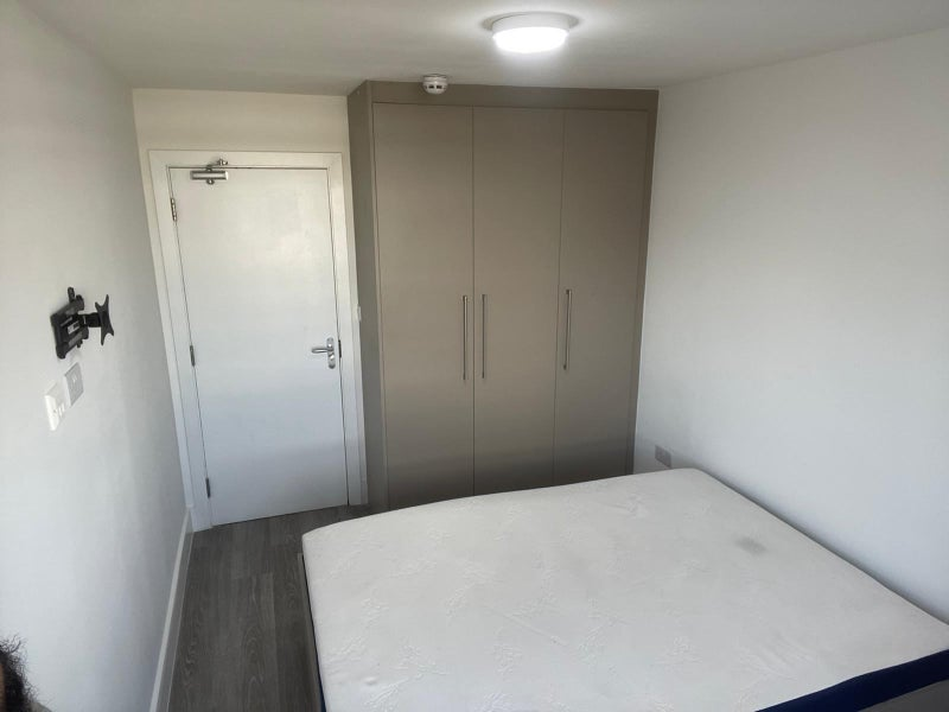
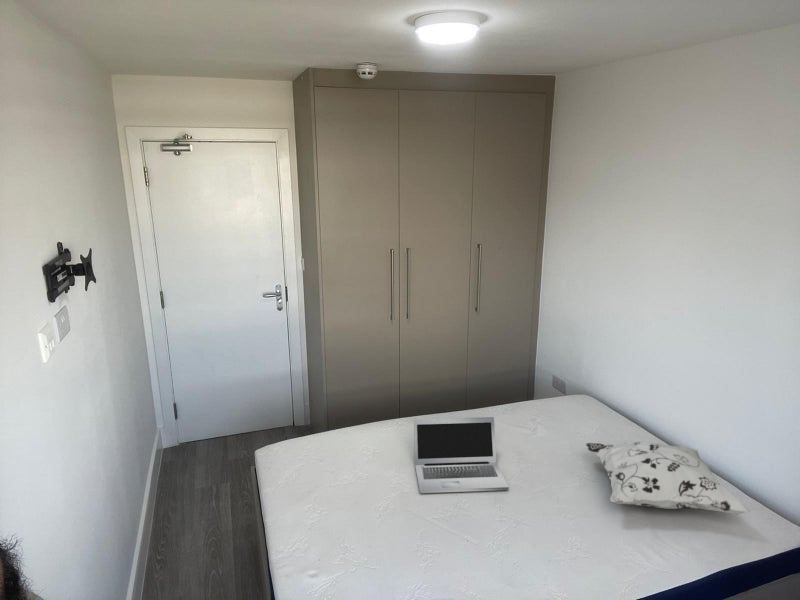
+ laptop (458, 453)
+ decorative pillow (657, 473)
